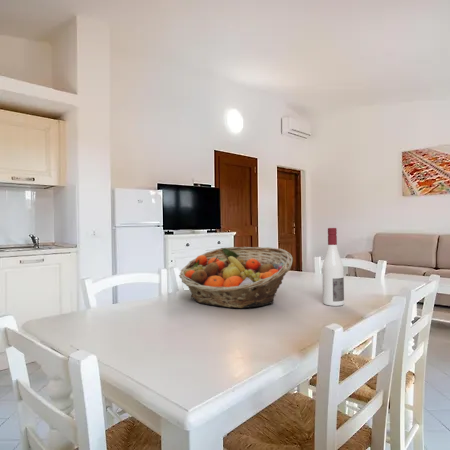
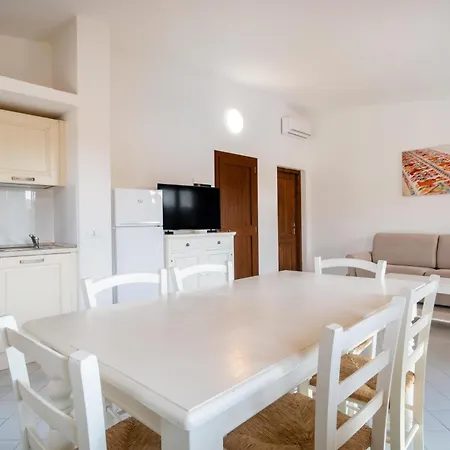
- alcohol (332, 265)
- fruit basket (234, 274)
